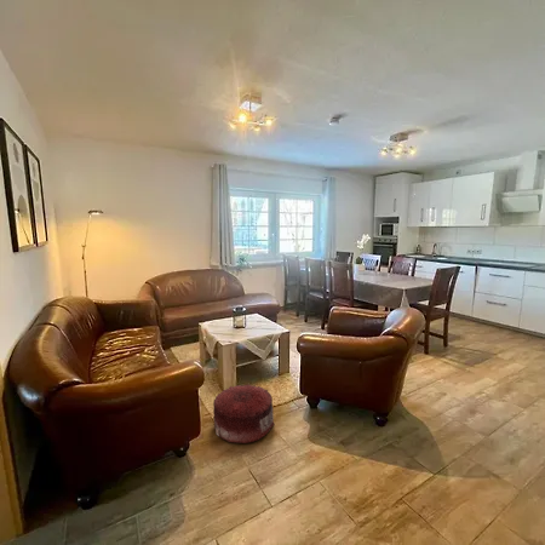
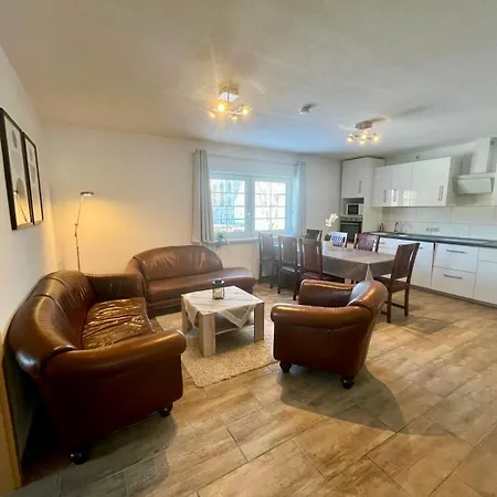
- pouf (243, 409)
